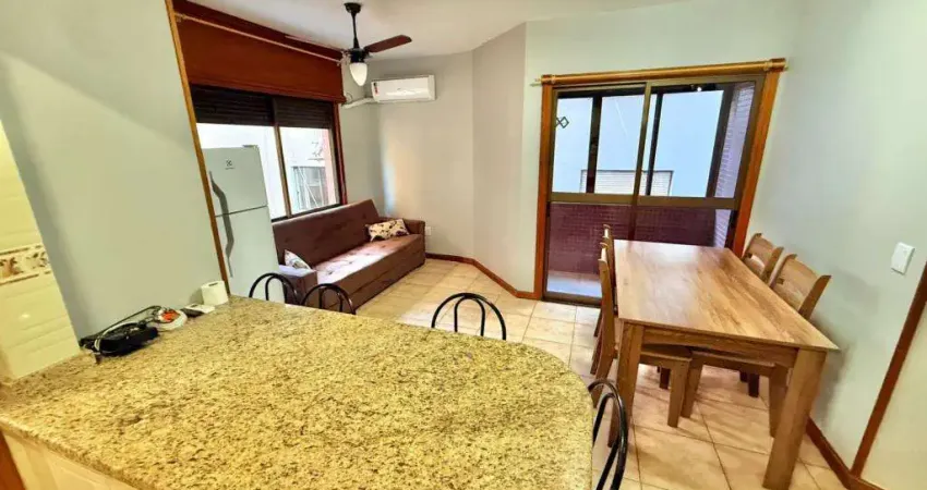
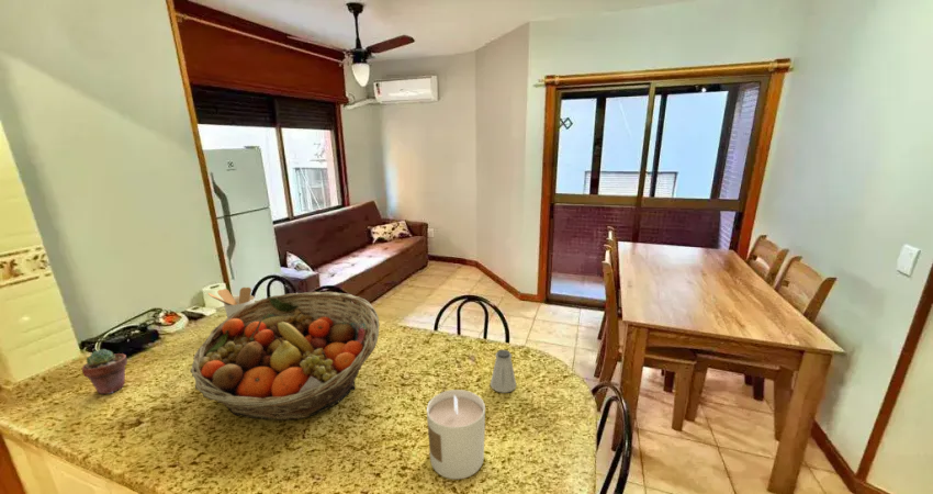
+ utensil holder (233, 310)
+ fruit basket (292, 350)
+ candle (456, 427)
+ saltshaker (503, 369)
+ potted succulent (105, 369)
